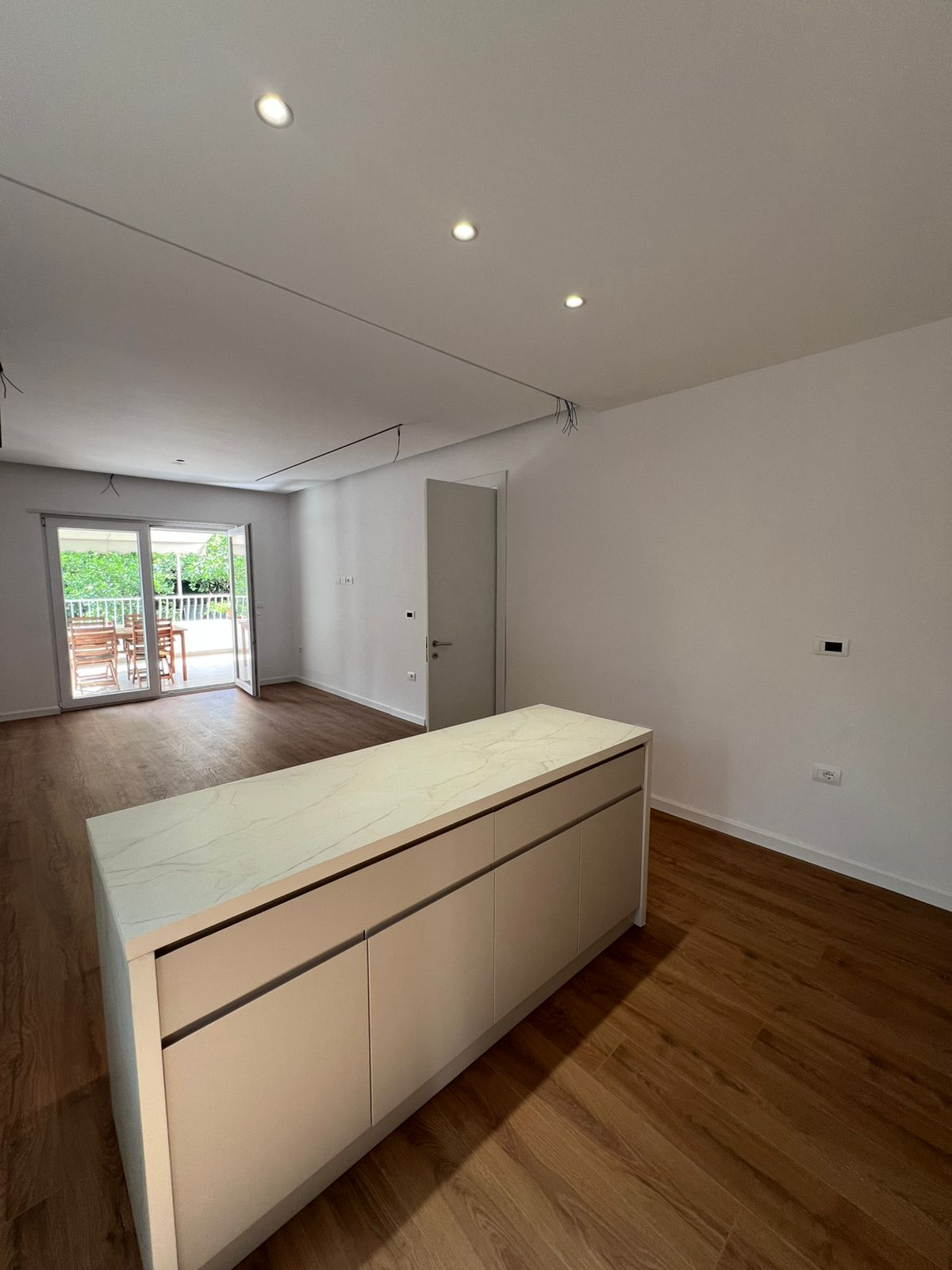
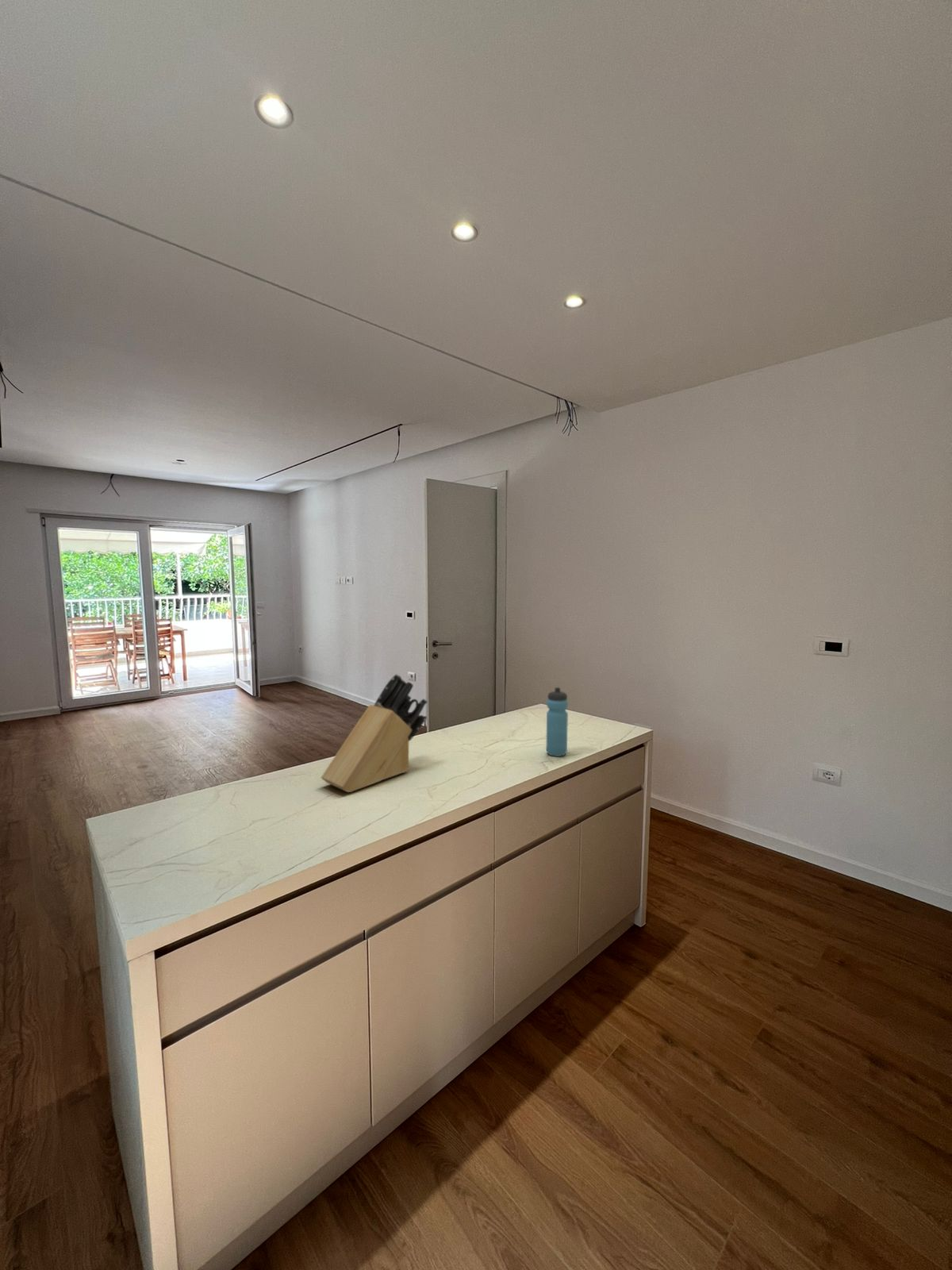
+ knife block (378, 727)
+ water bottle (557, 721)
